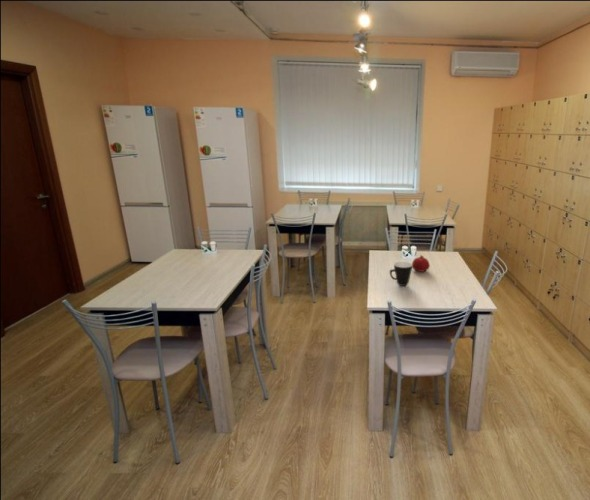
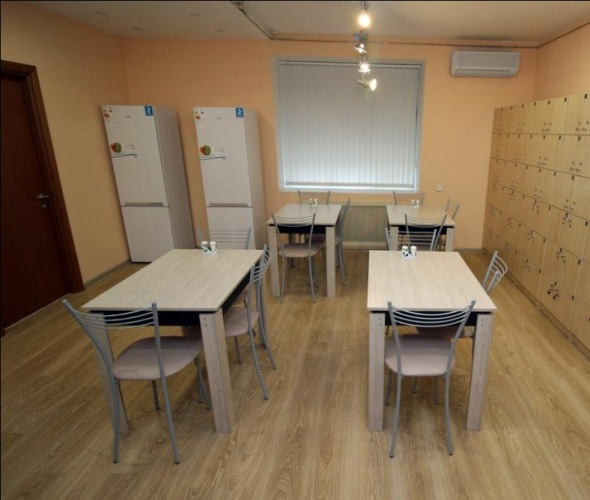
- mug (400, 274)
- fruit (420, 263)
